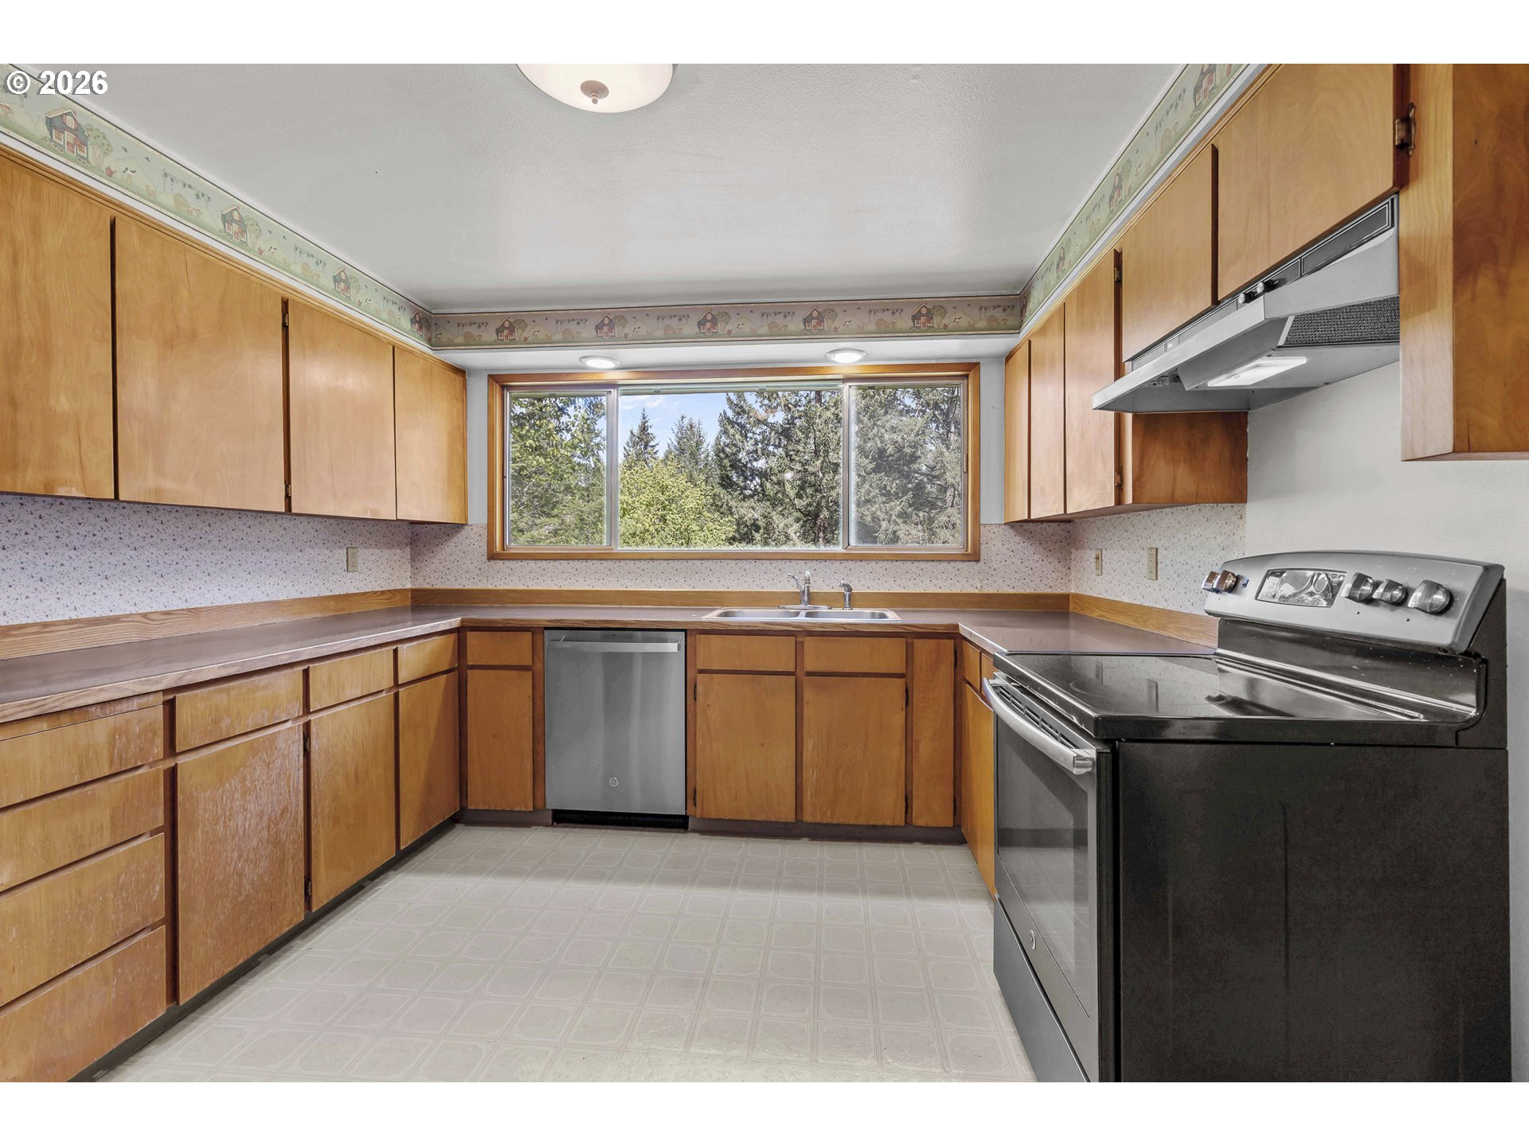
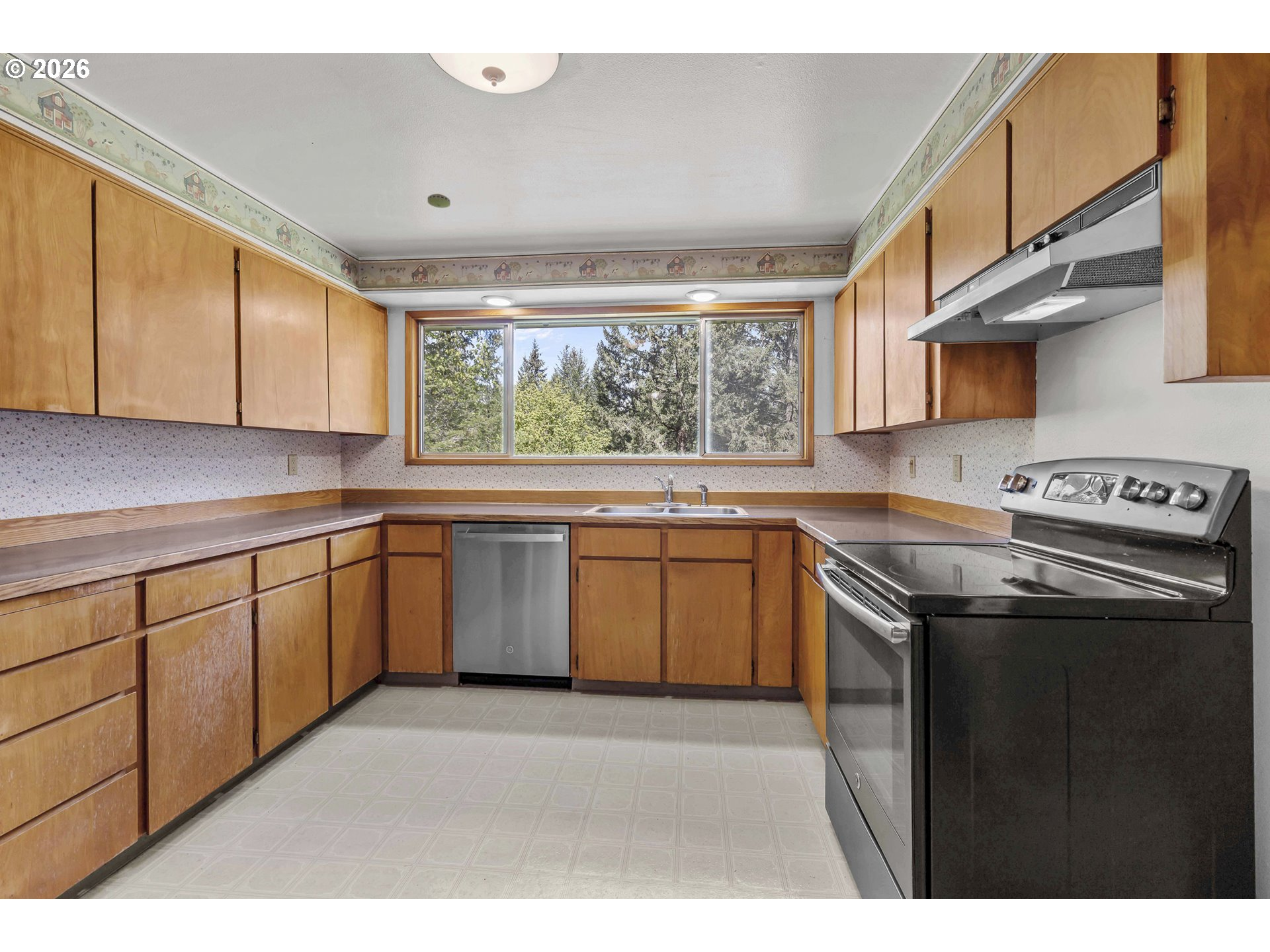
+ smoke detector (439, 200)
